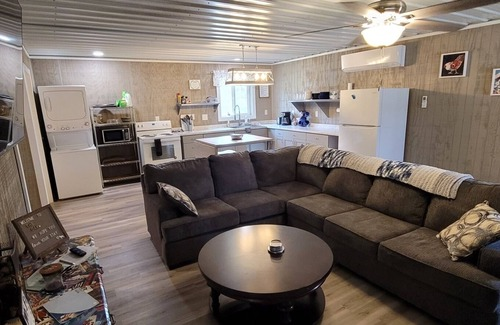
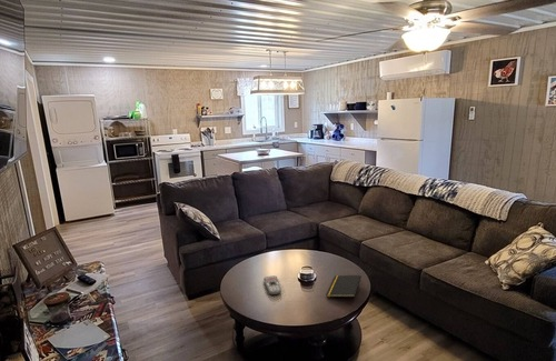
+ notepad (344, 285)
+ remote control (272, 284)
